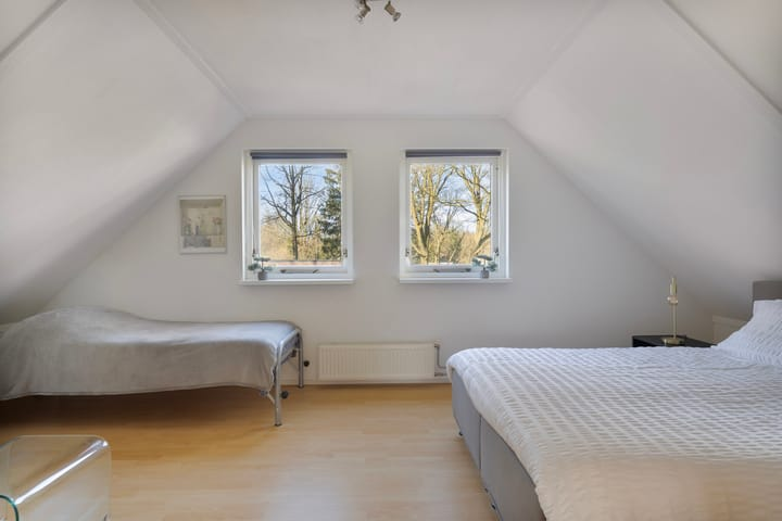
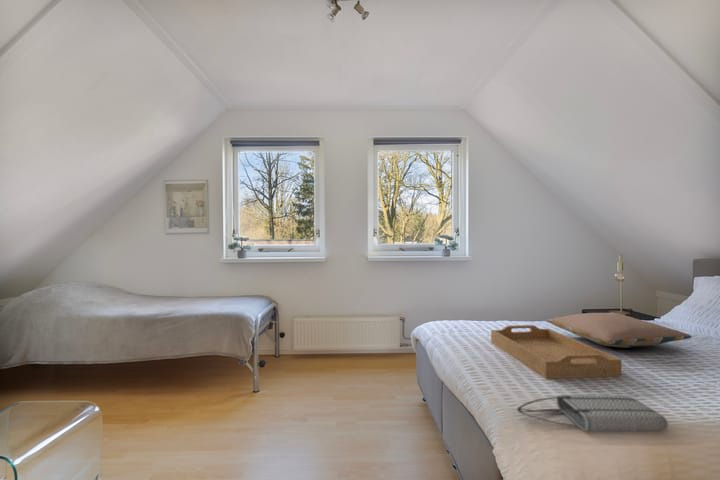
+ pillow (612, 329)
+ serving tray (547, 347)
+ tote bag (584, 411)
